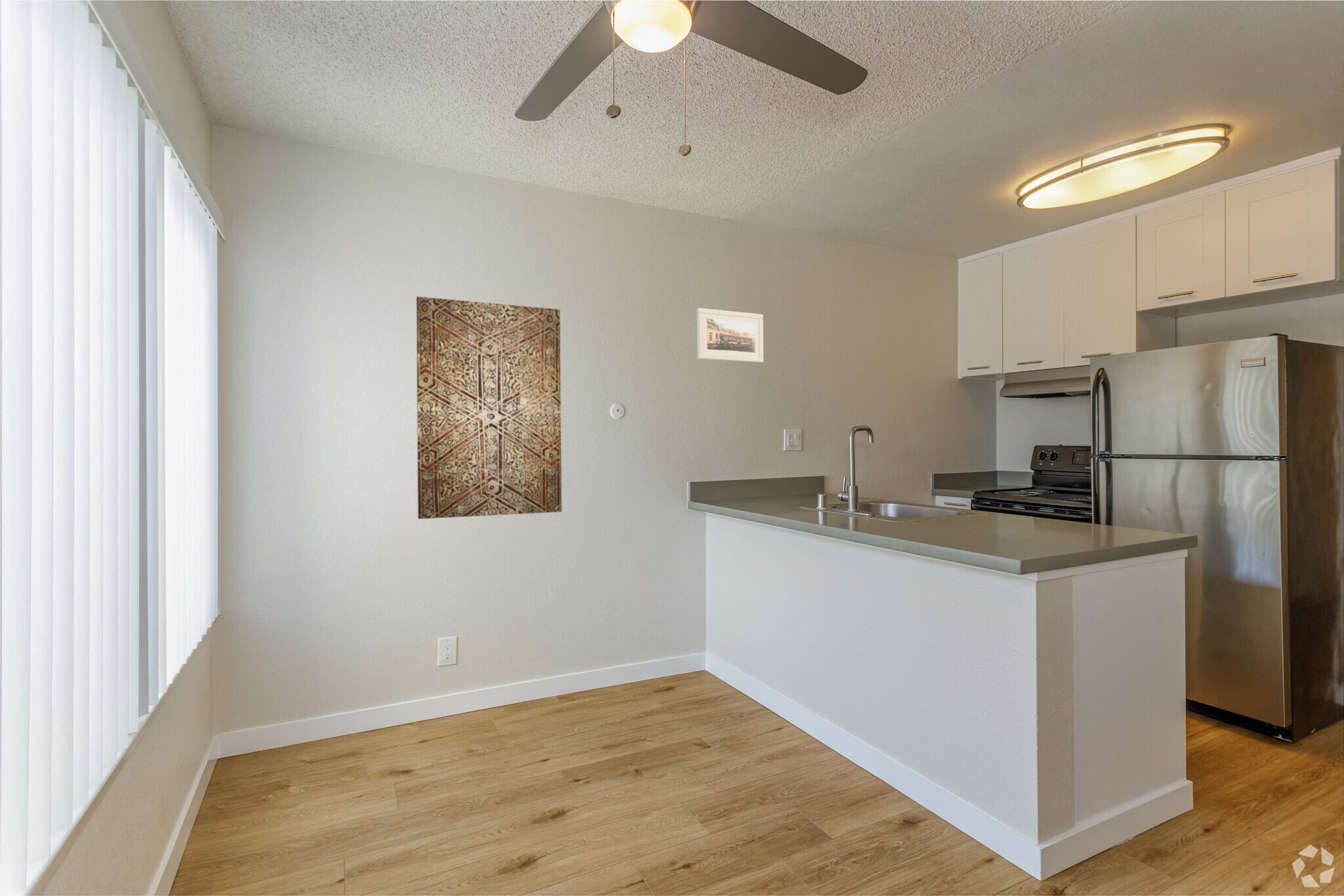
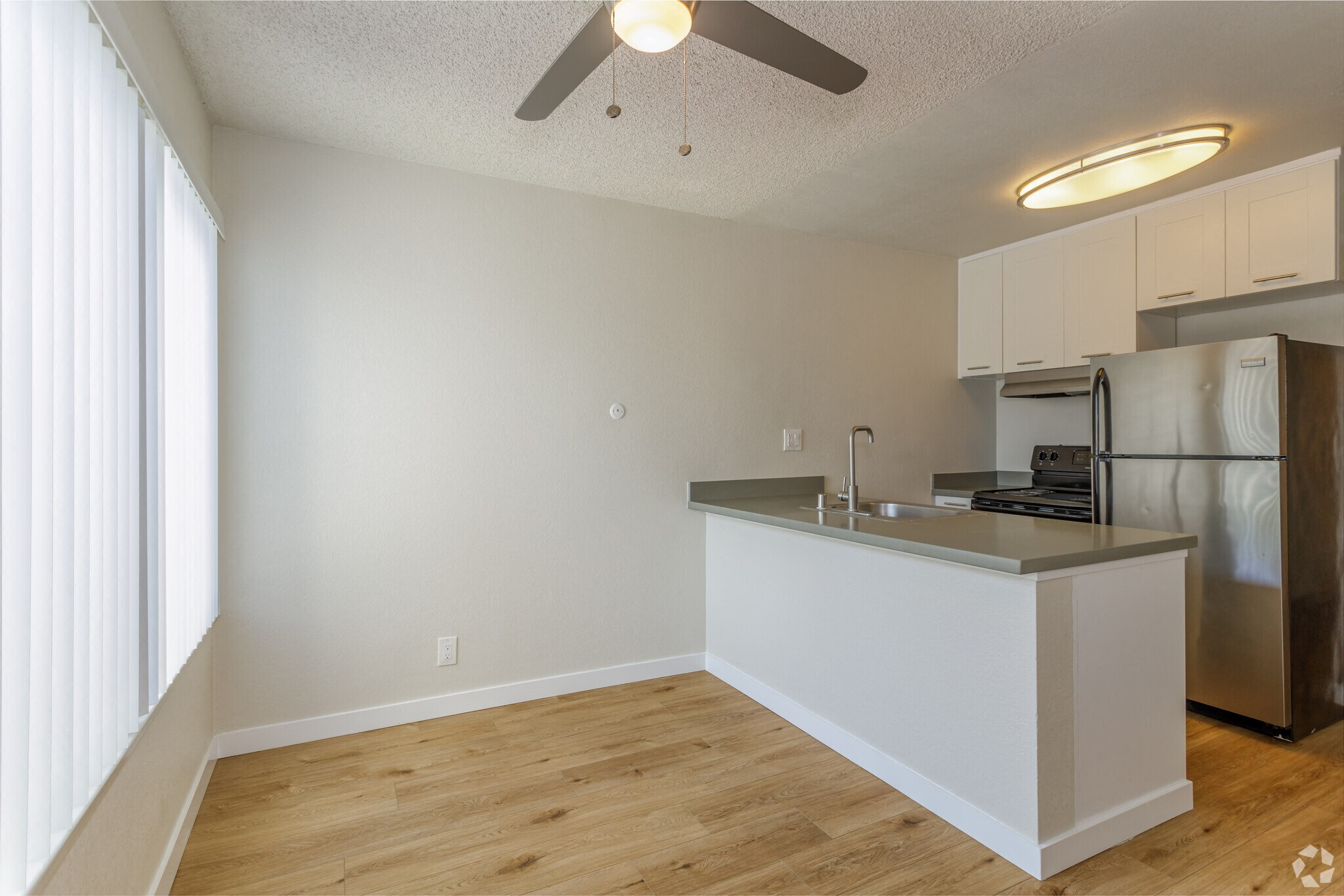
- wall art (492, 409)
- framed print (730, 336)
